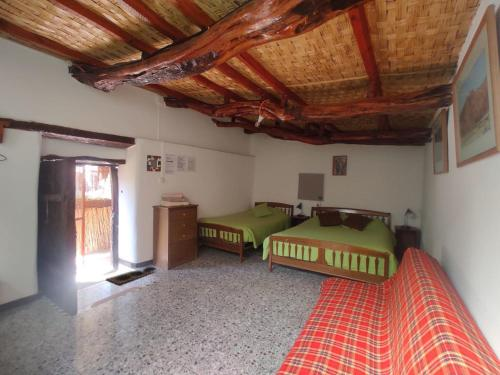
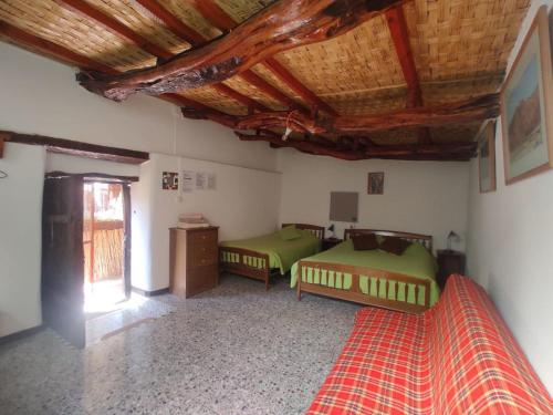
- doormat (137, 272)
